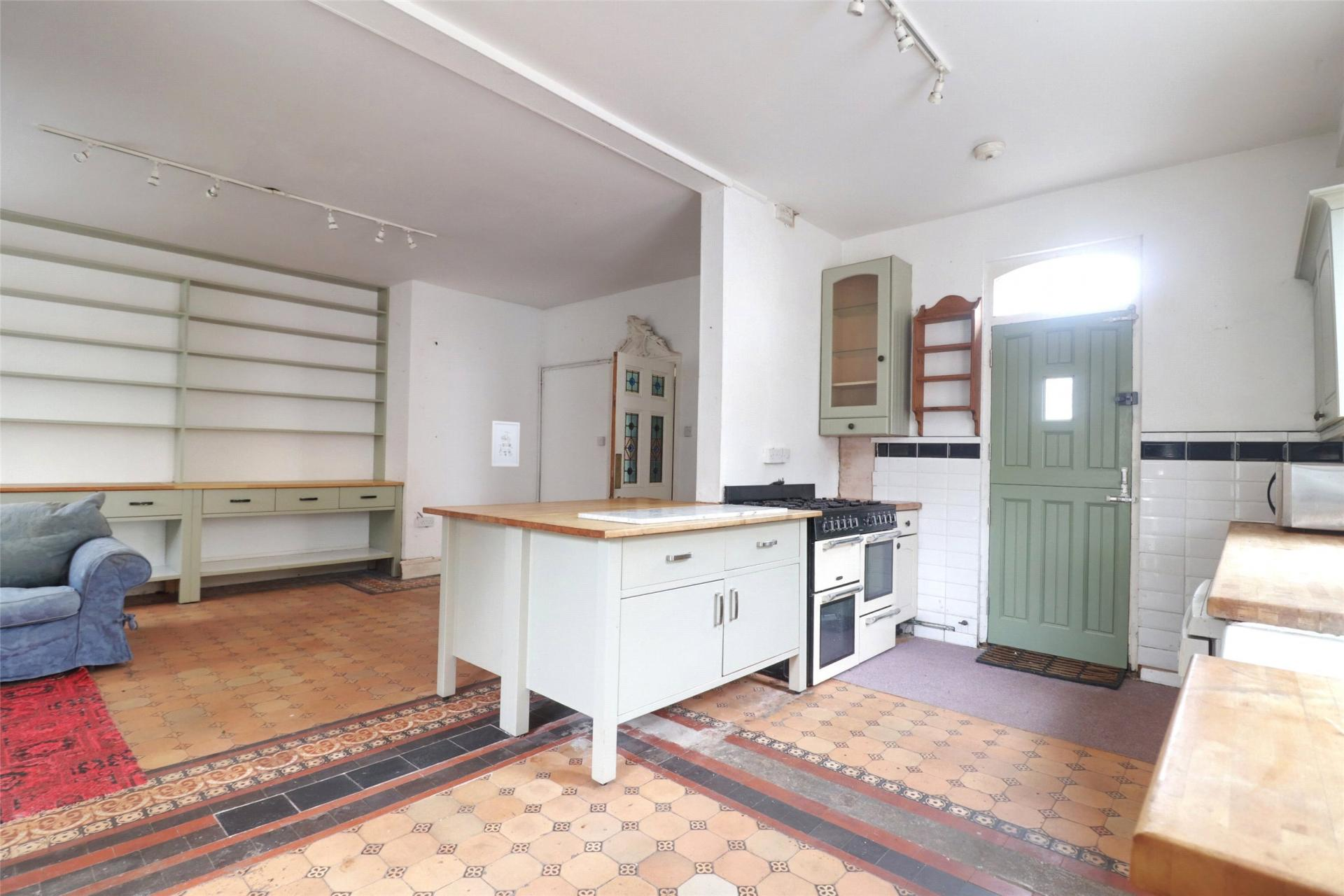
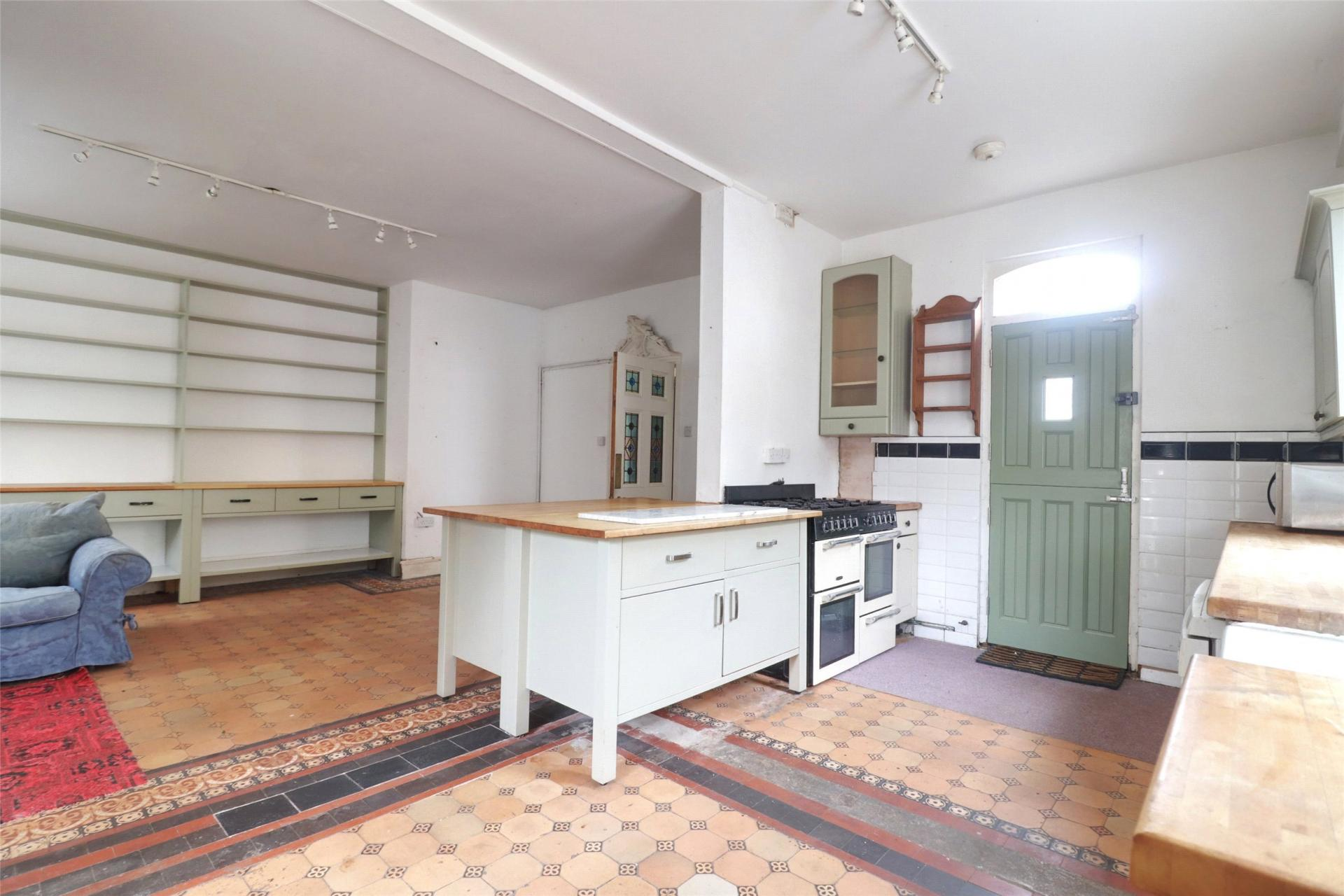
- wall art (505, 444)
